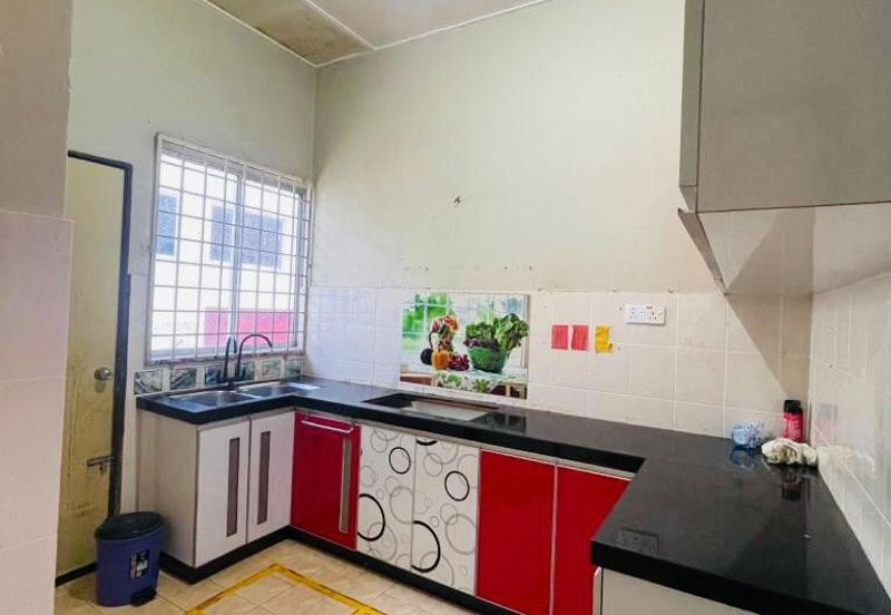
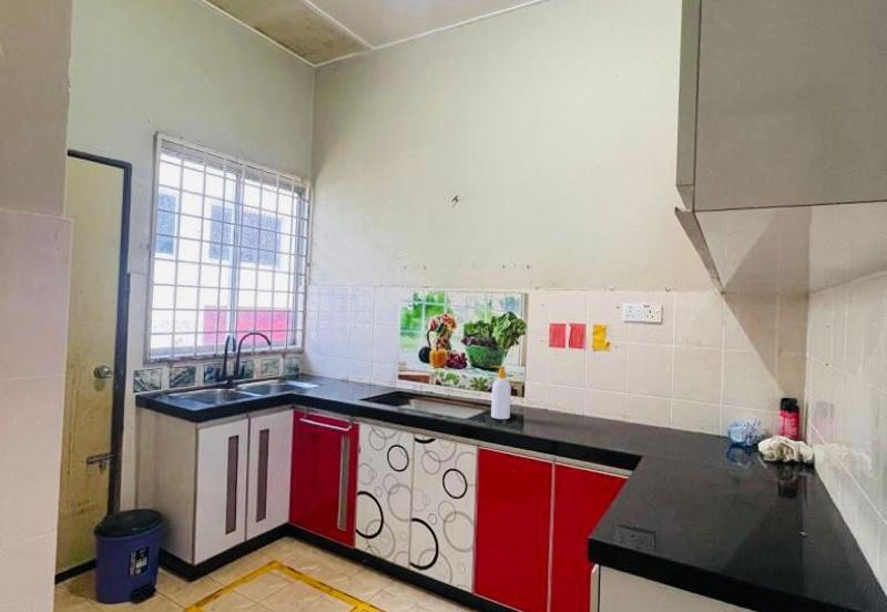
+ soap bottle (500, 391)
